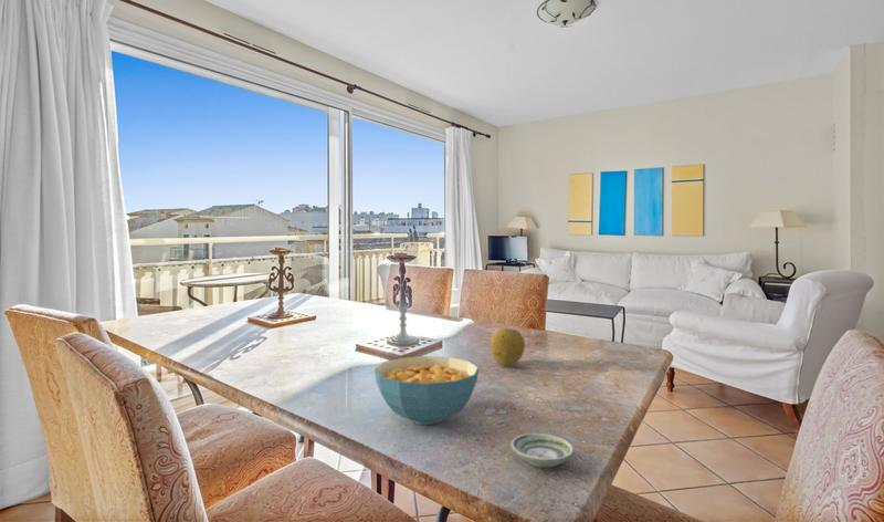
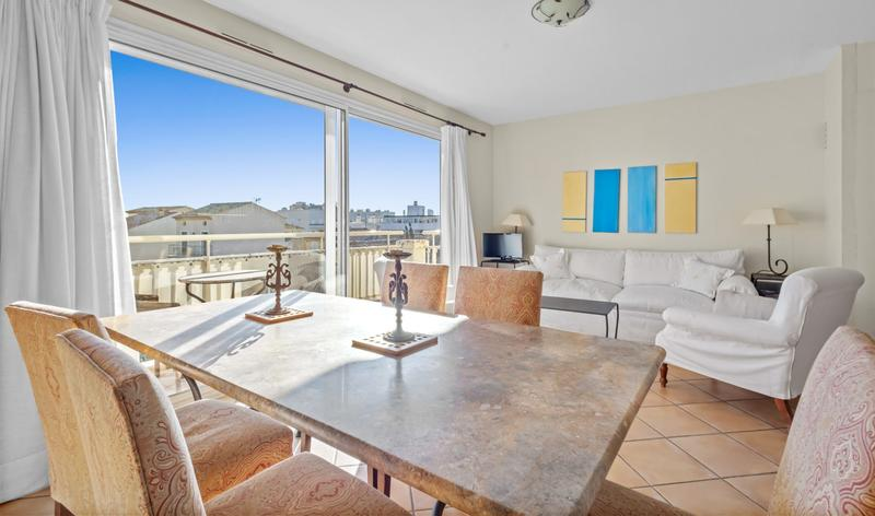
- fruit (507, 346)
- cereal bowl (427, 393)
- saucer (541, 452)
